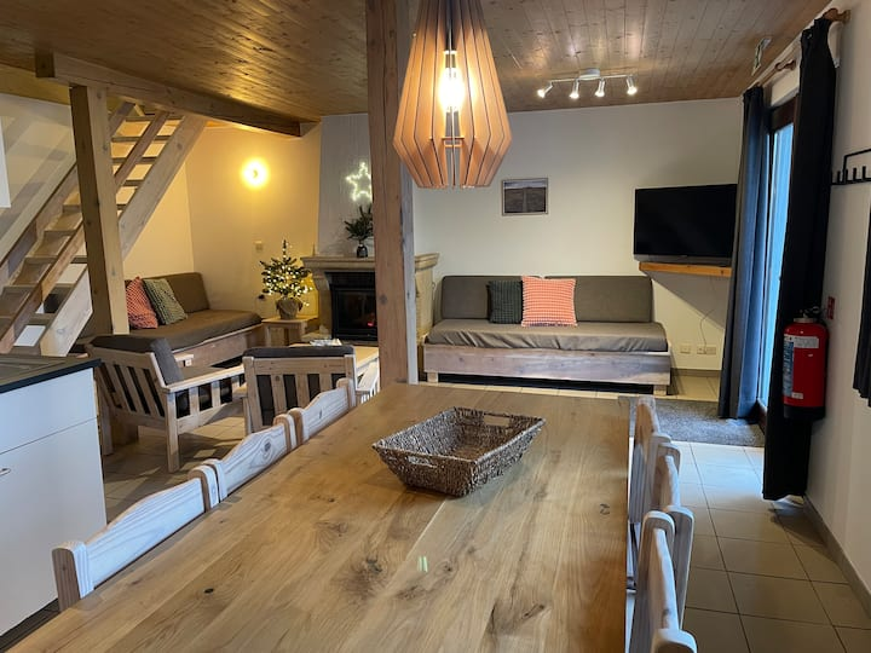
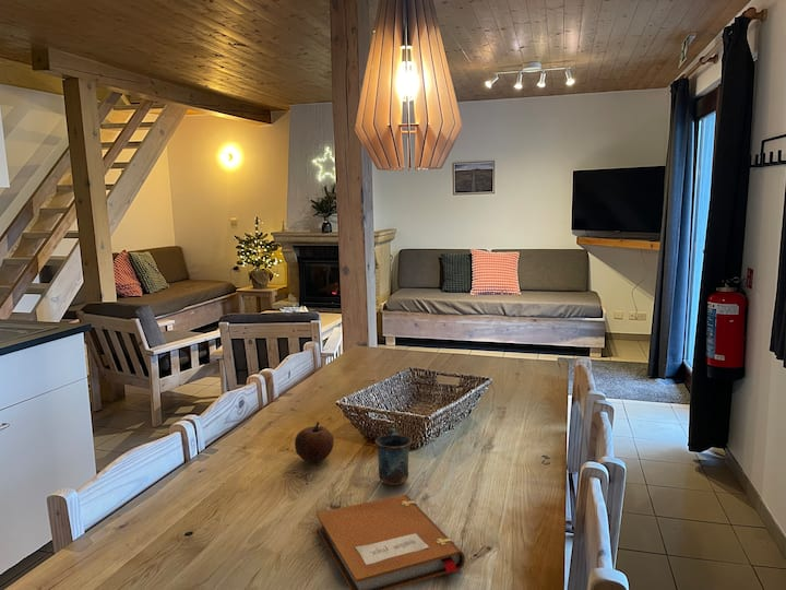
+ fruit (313, 440)
+ mug (396, 456)
+ notebook (388, 541)
